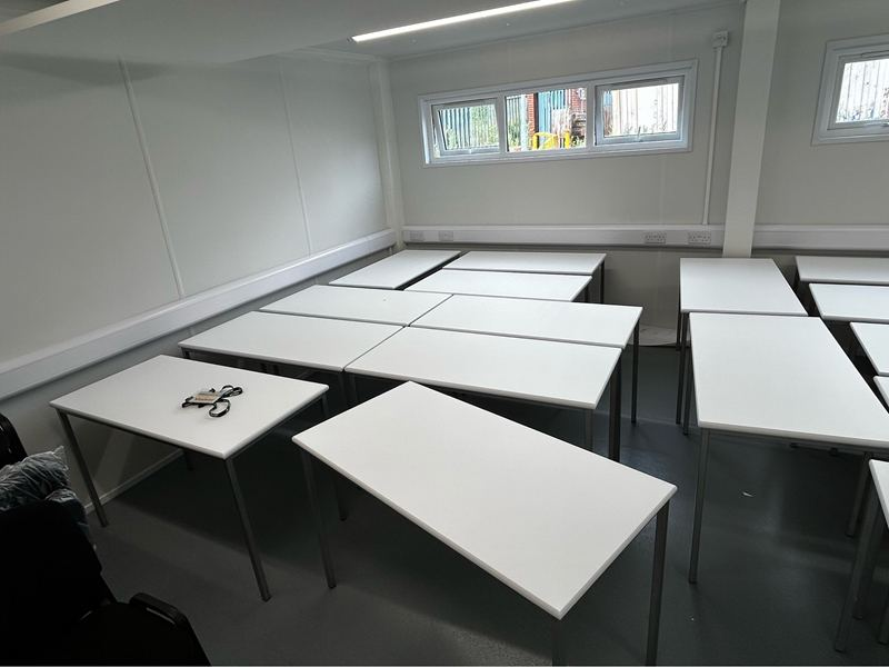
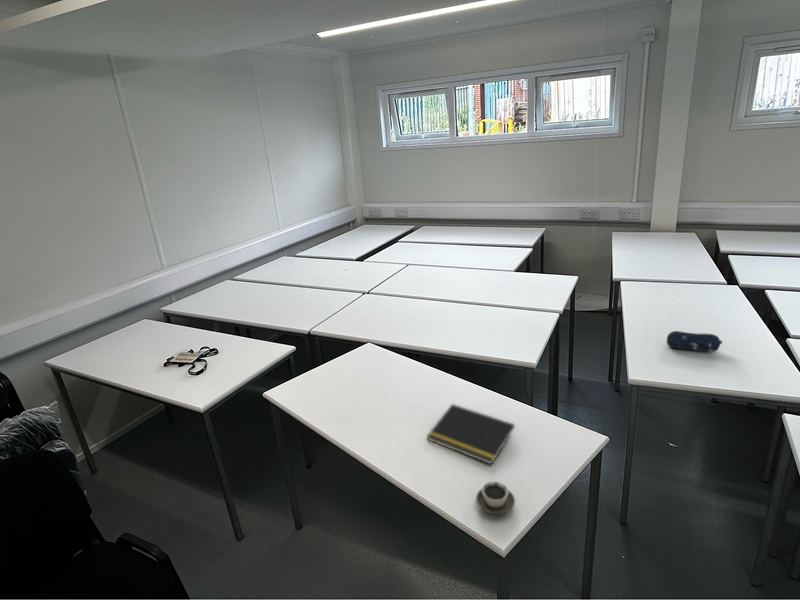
+ cup (495, 498)
+ notepad (470, 431)
+ pencil case (692, 341)
